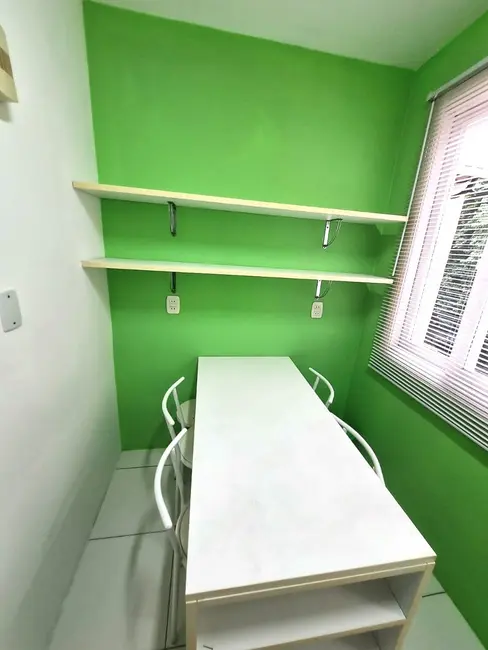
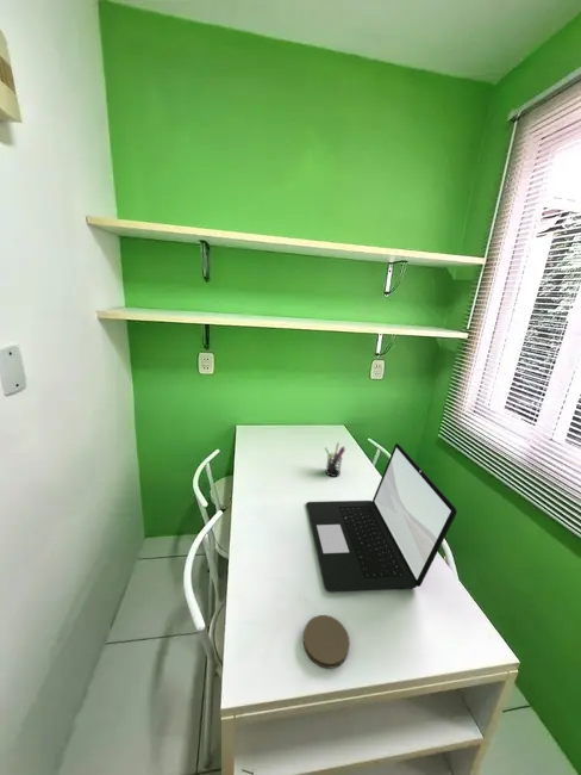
+ coaster (325, 639)
+ pen holder (333, 458)
+ laptop (367, 506)
